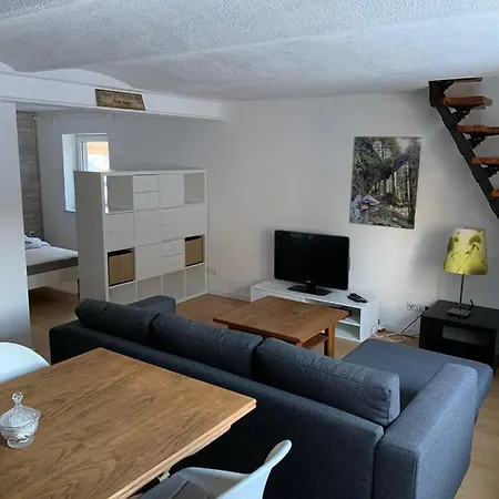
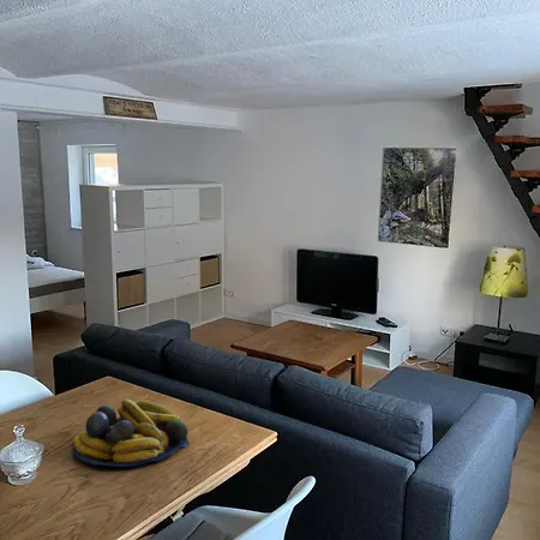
+ fruit bowl (130, 422)
